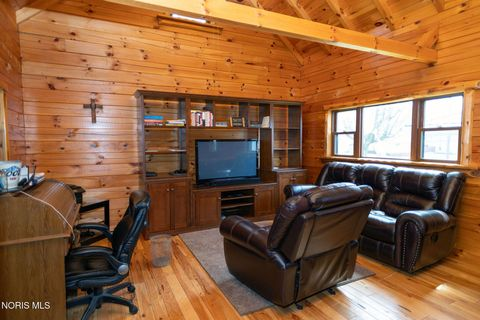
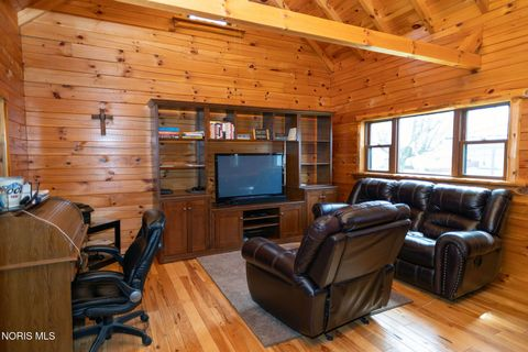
- wastebasket (161, 250)
